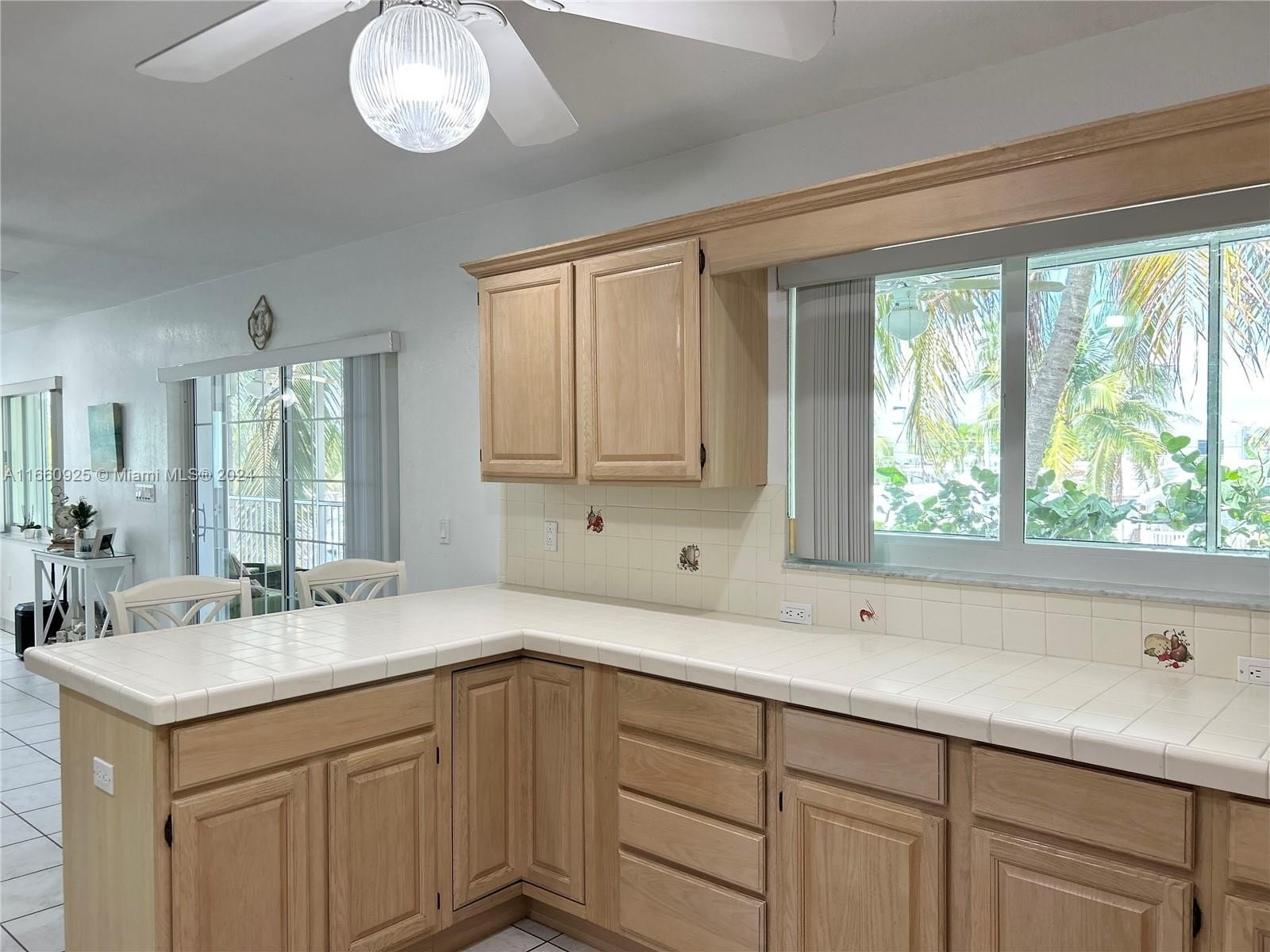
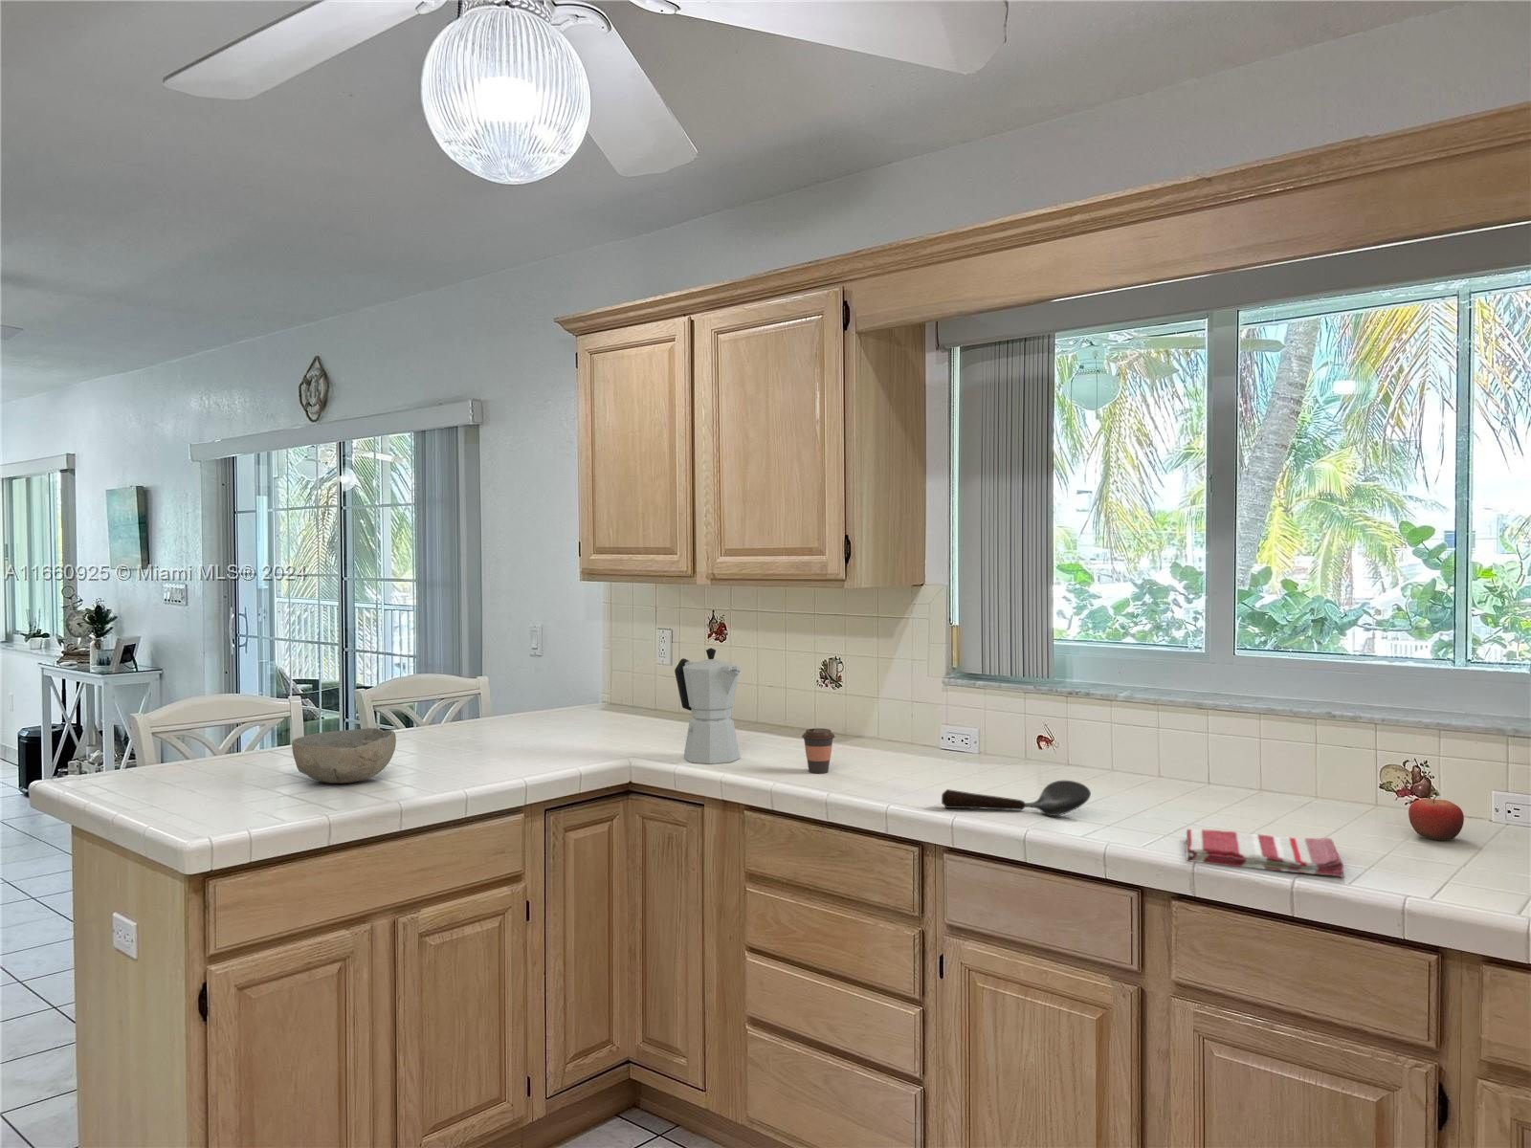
+ fruit (1436, 815)
+ moka pot (708, 703)
+ dish towel (1260, 848)
+ bowl (345, 757)
+ spoon (1014, 798)
+ coffee cup (819, 751)
